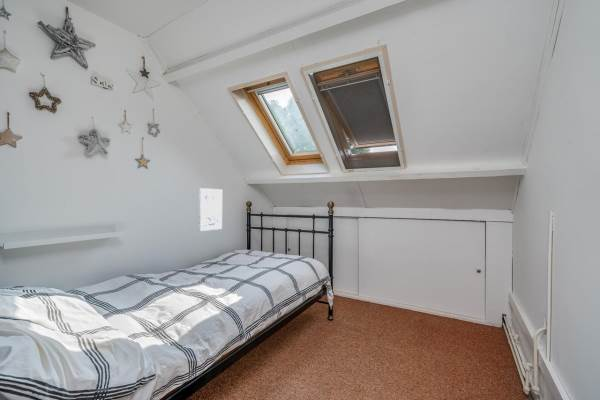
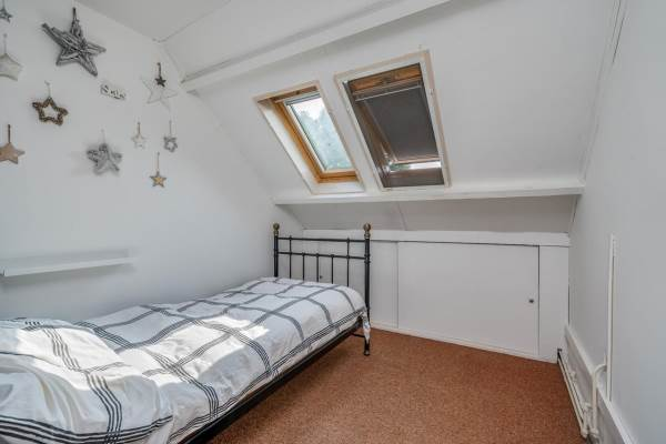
- wall art (210, 209)
